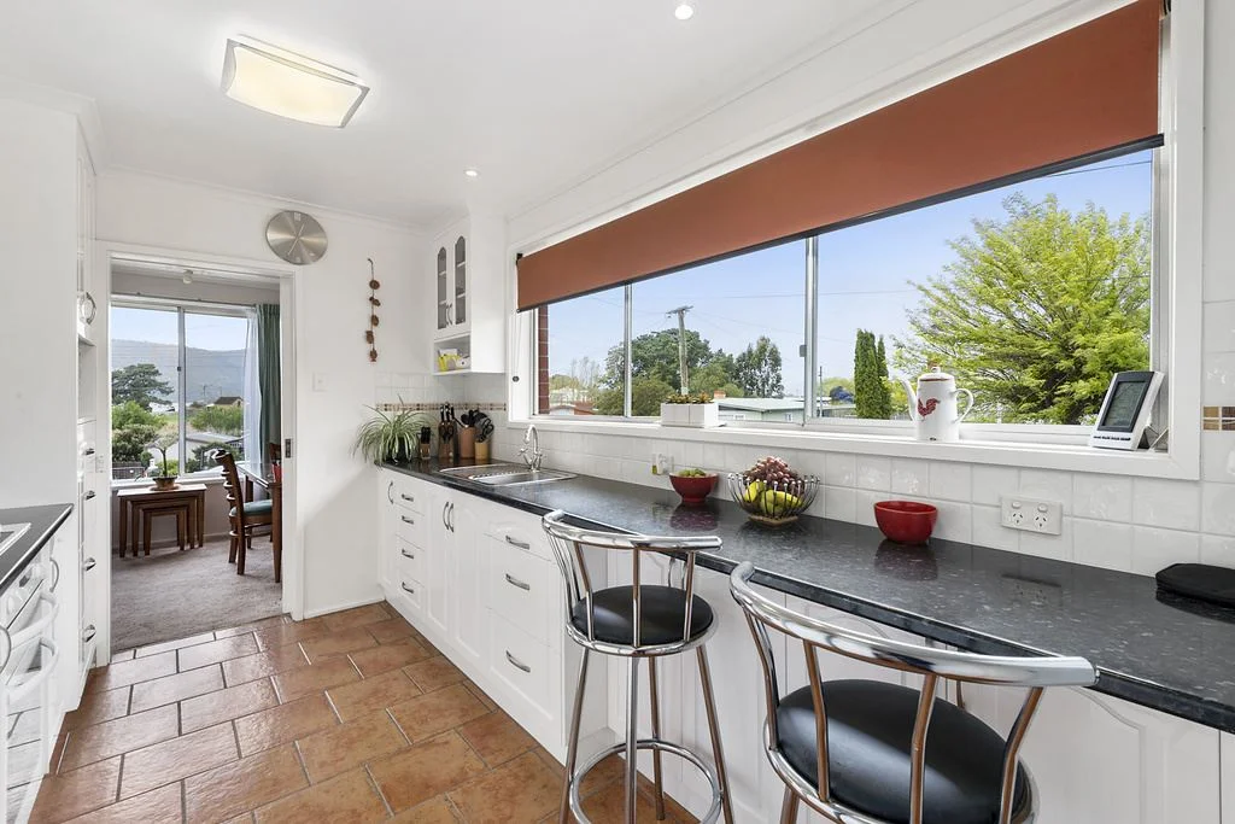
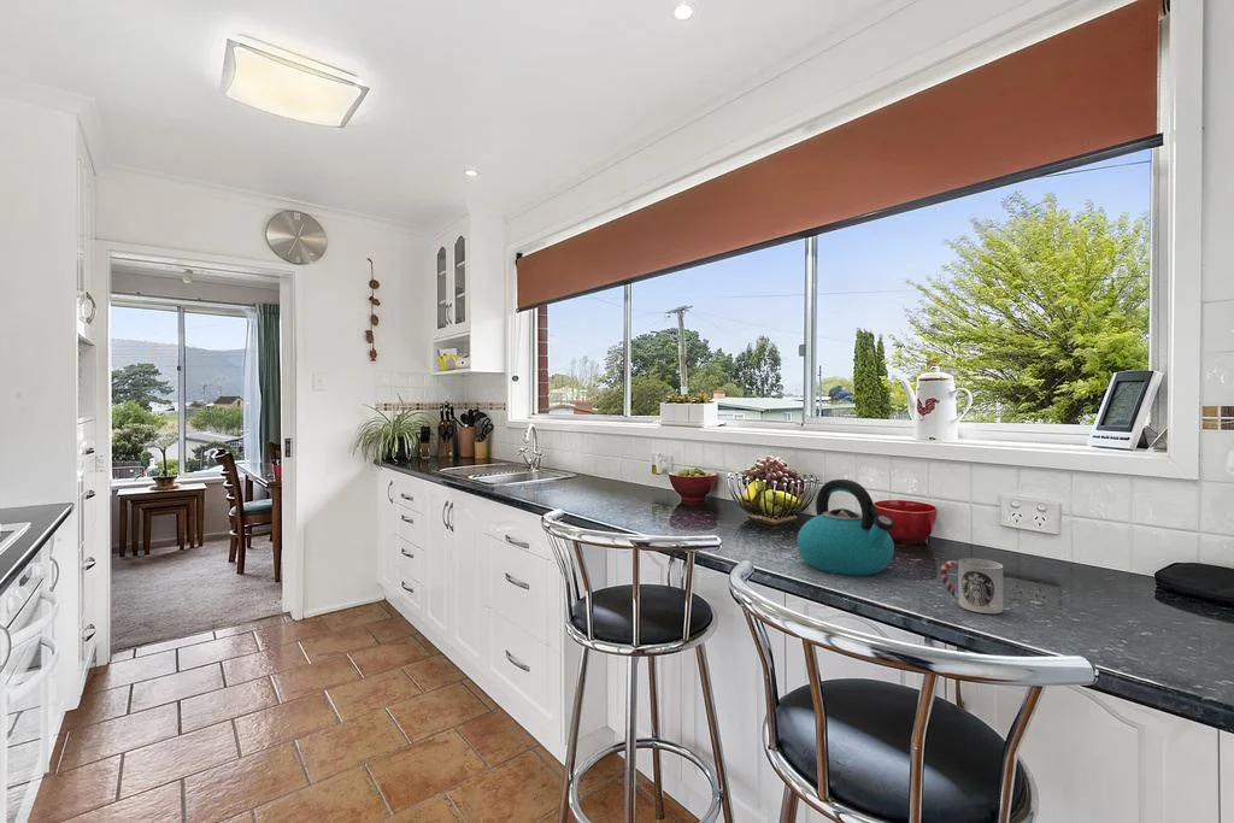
+ cup (970, 583)
+ kettle (848, 523)
